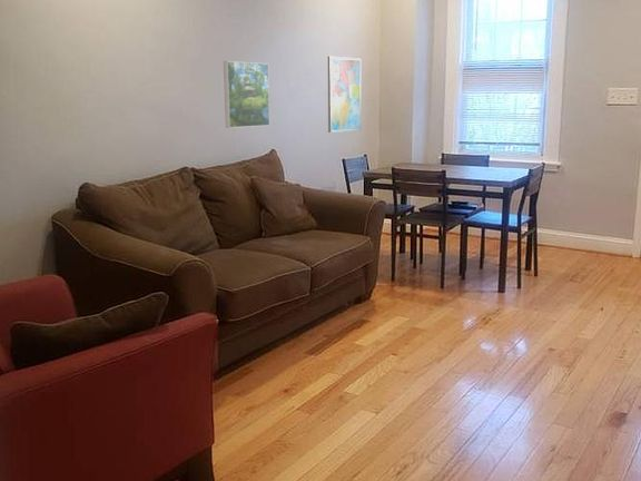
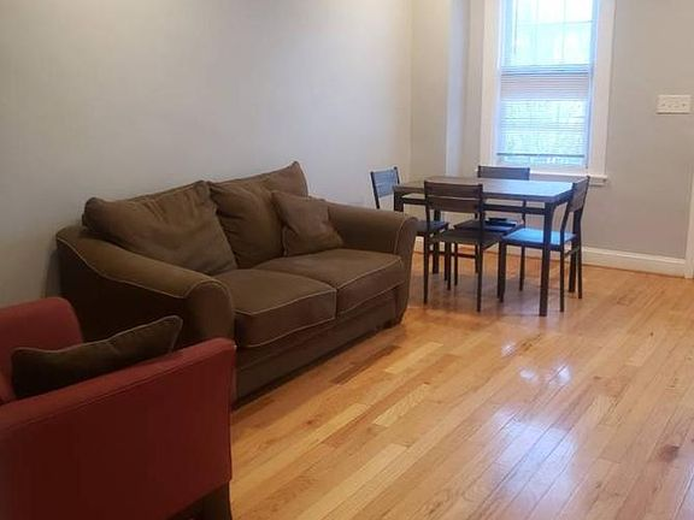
- wall art (344, 95)
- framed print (247, 95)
